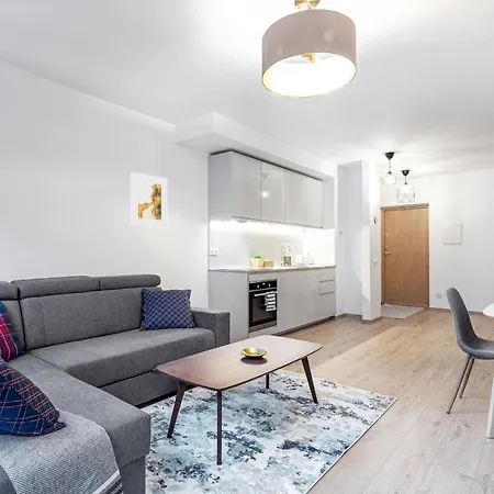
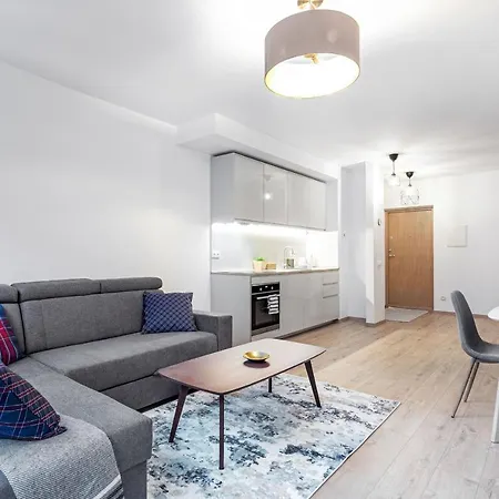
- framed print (149, 201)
